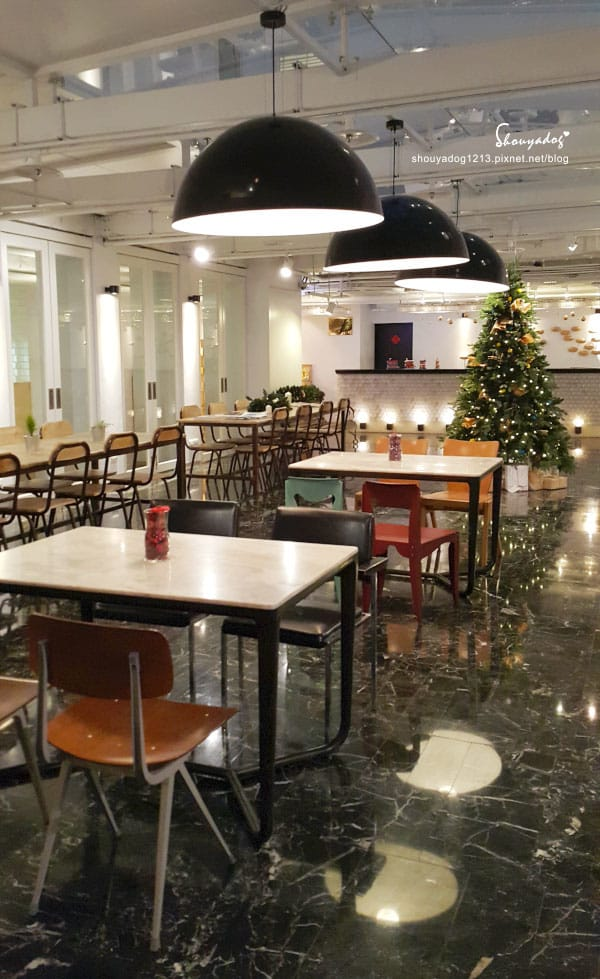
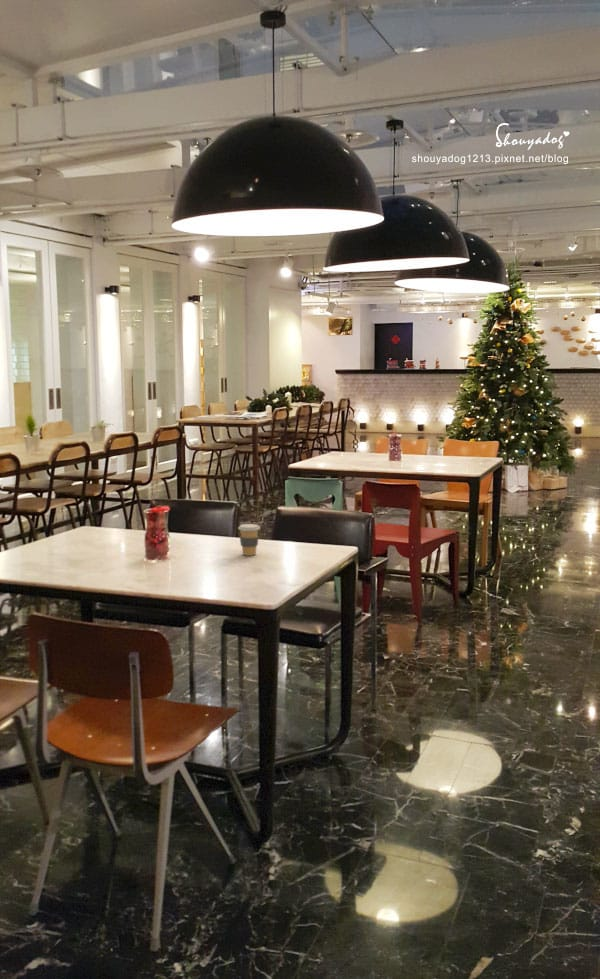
+ coffee cup (249, 539)
